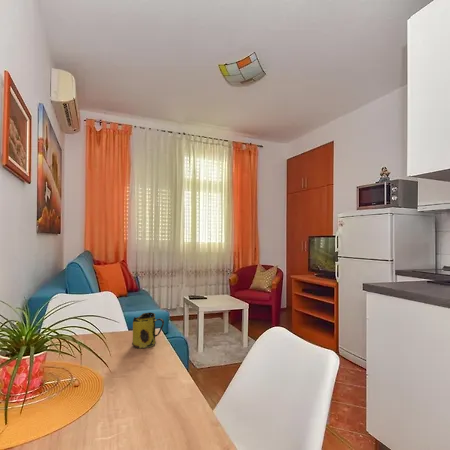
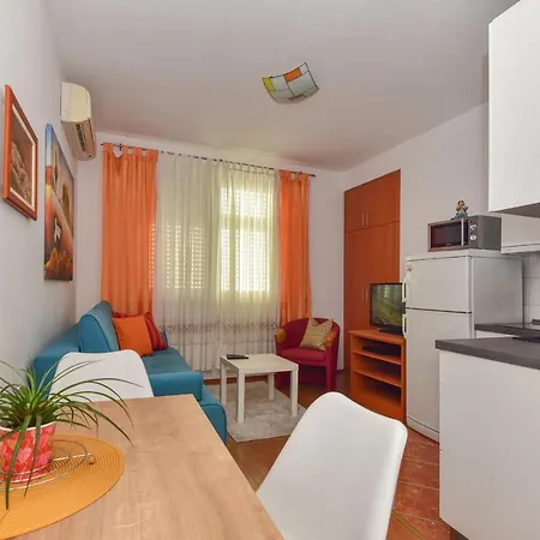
- mug (146, 329)
